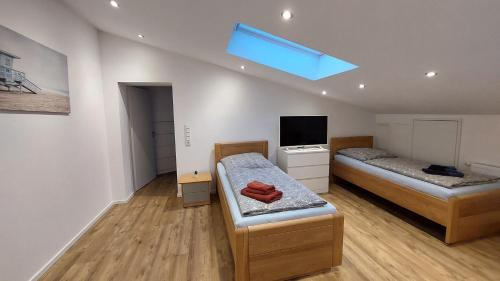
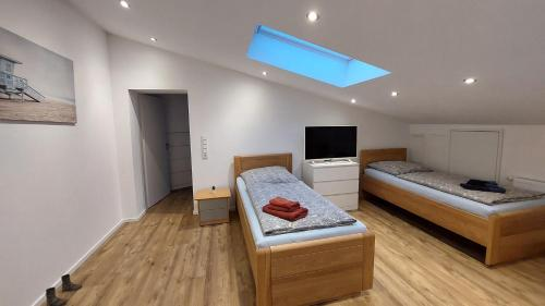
+ boots (64, 289)
